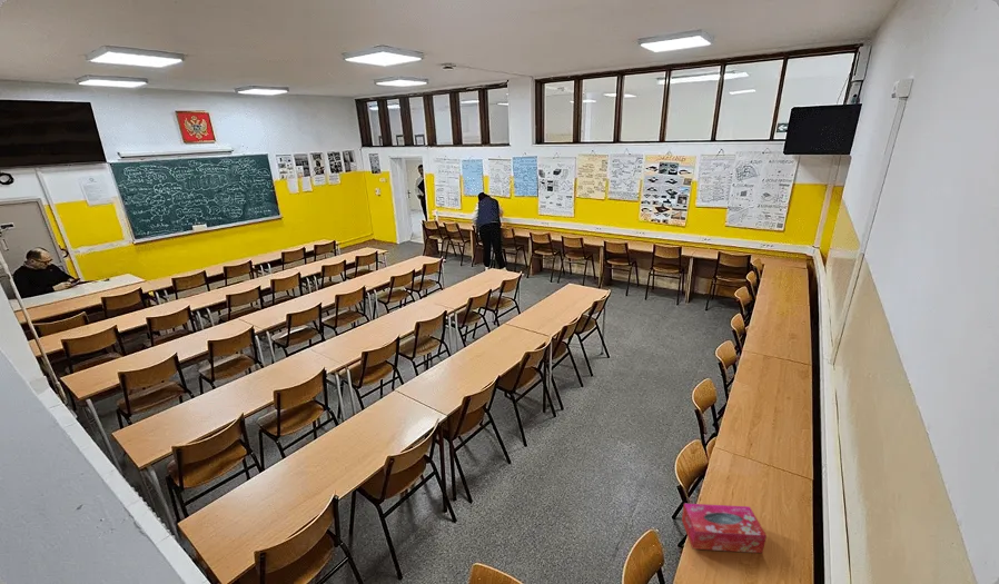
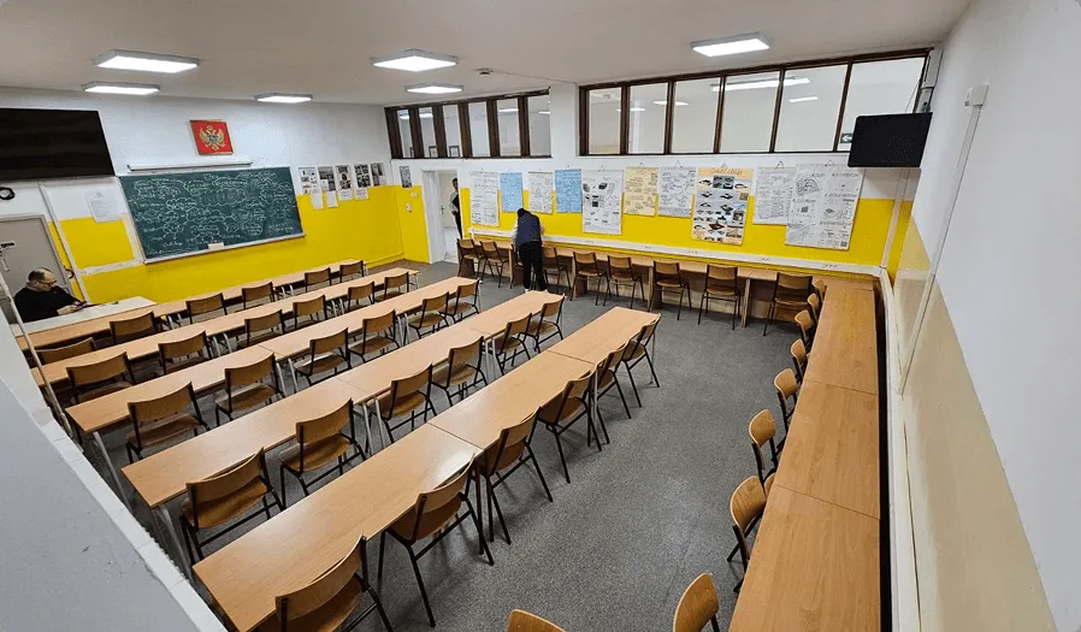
- tissue box (721, 527)
